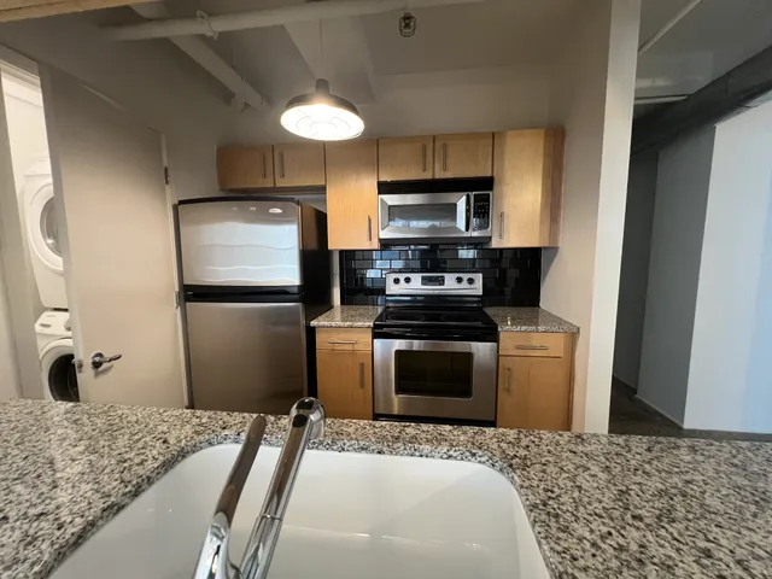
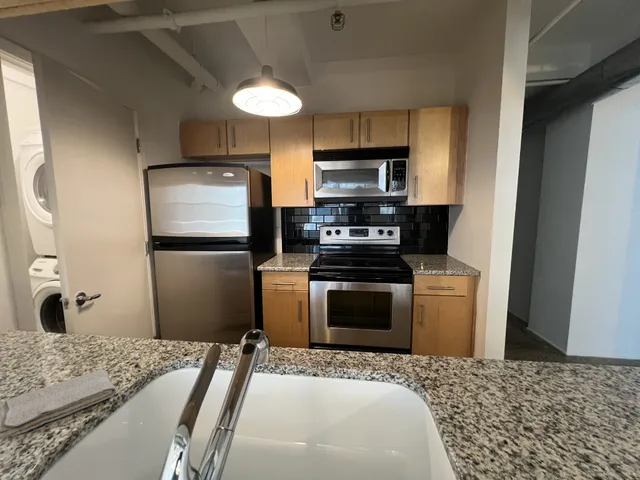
+ washcloth (60, 397)
